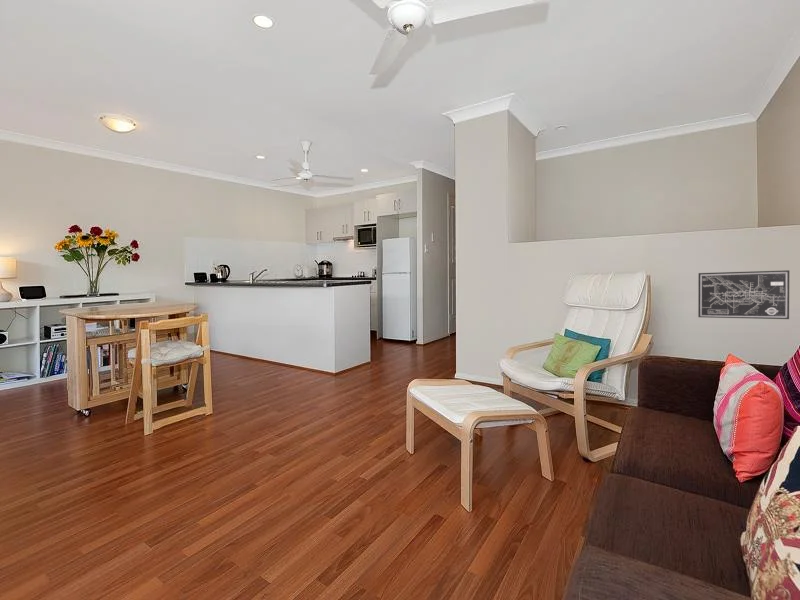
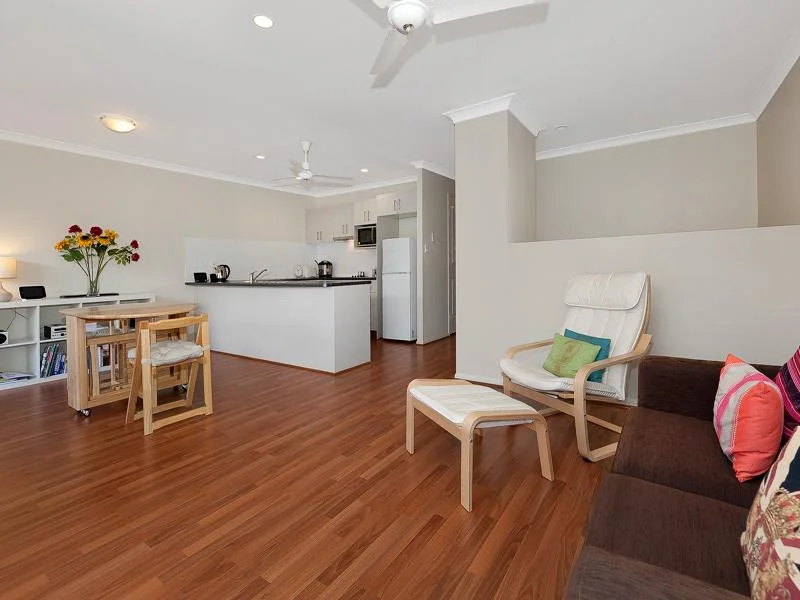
- wall art (741, 295)
